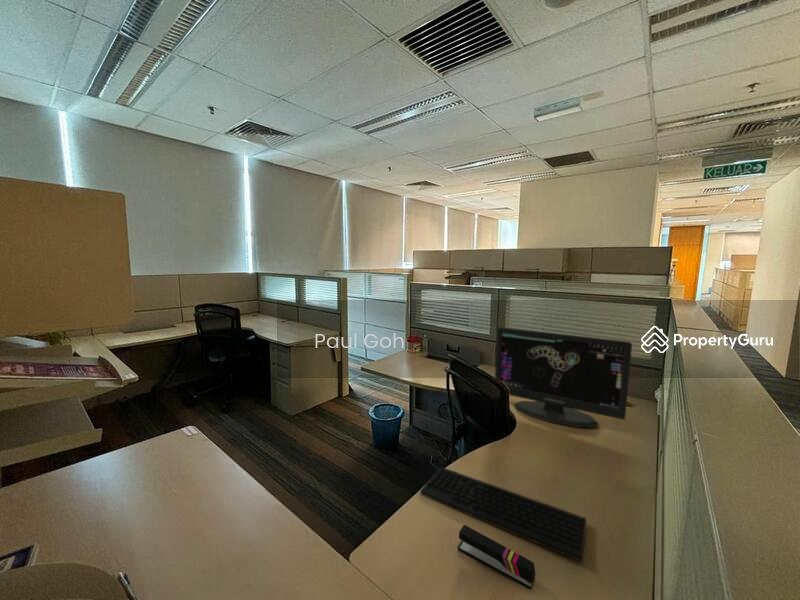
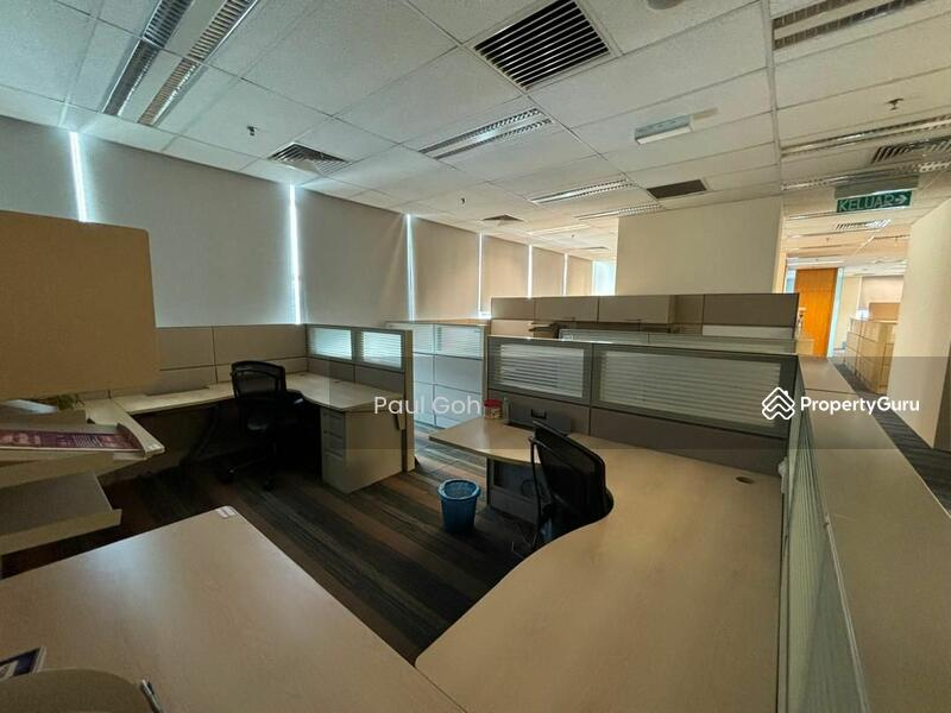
- computer monitor (556, 374)
- keyboard (498, 504)
- stapler (494, 554)
